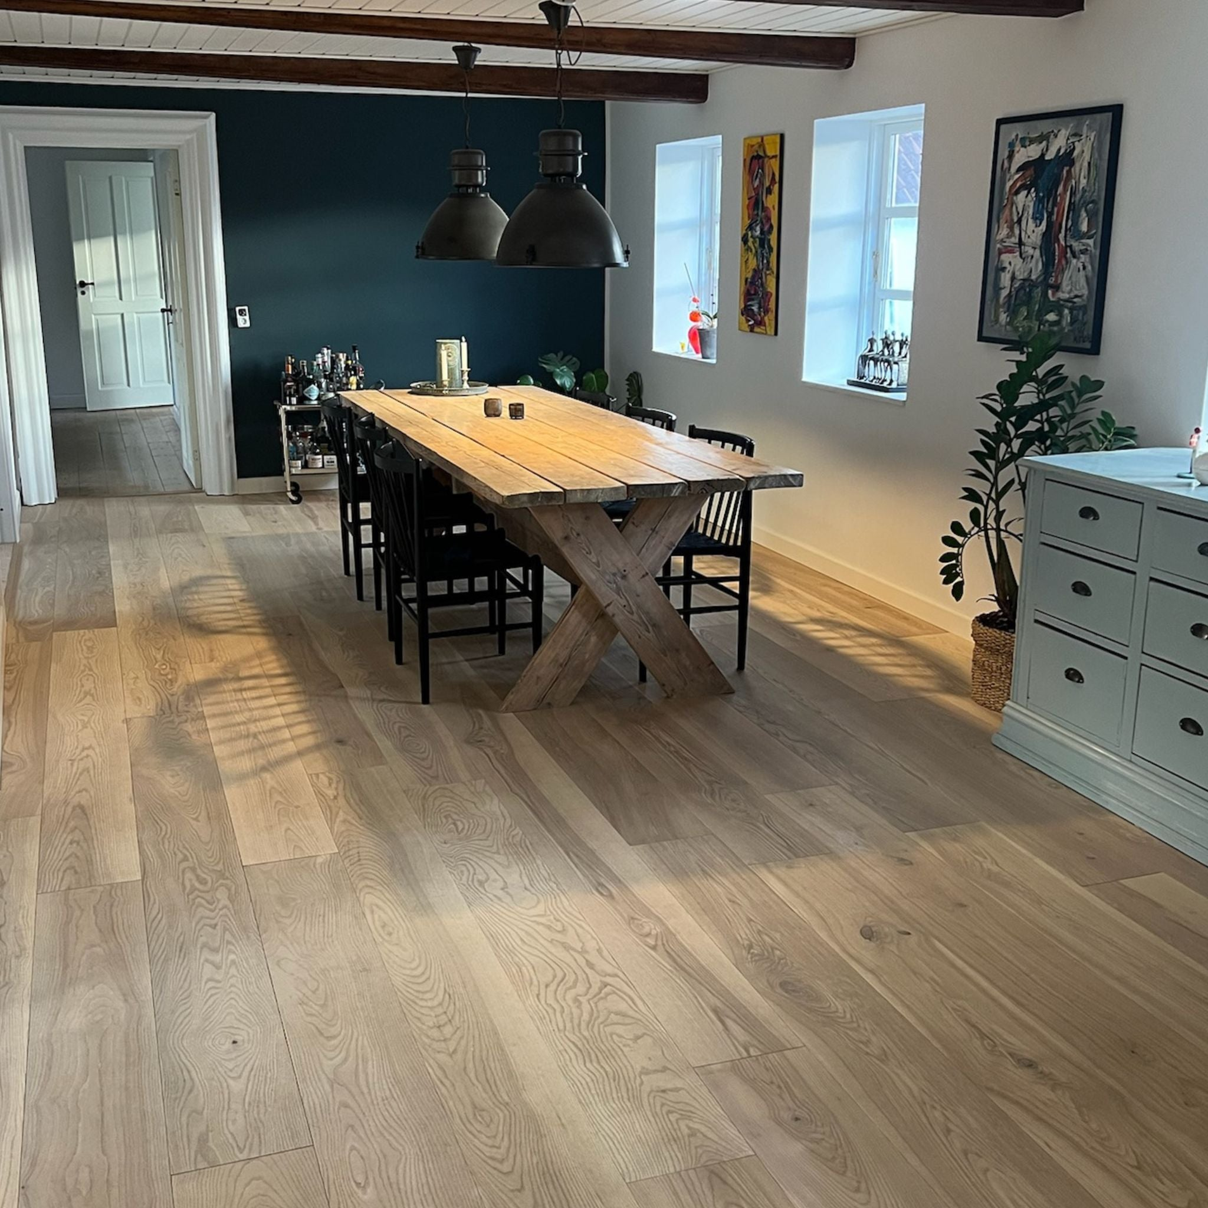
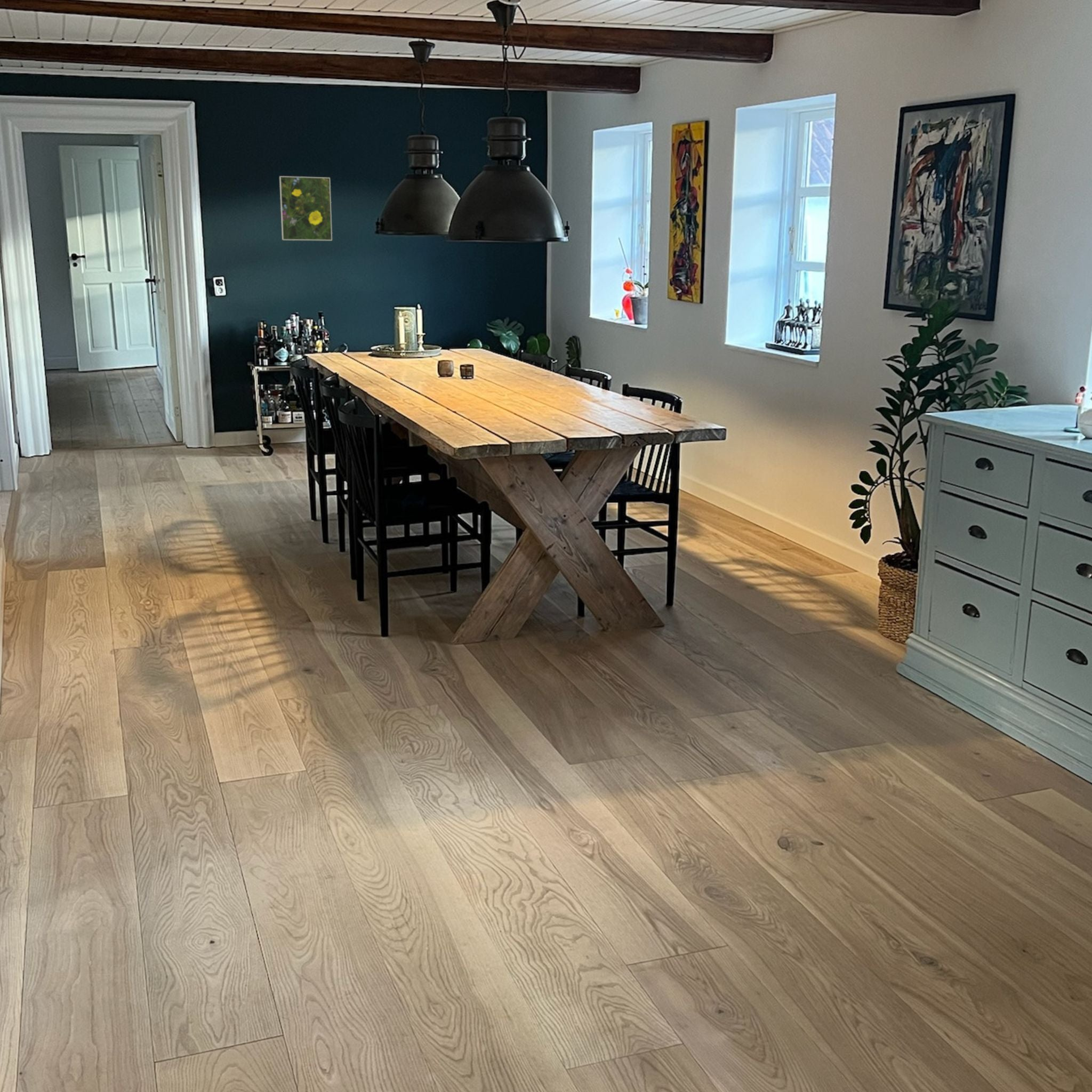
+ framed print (306, 208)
